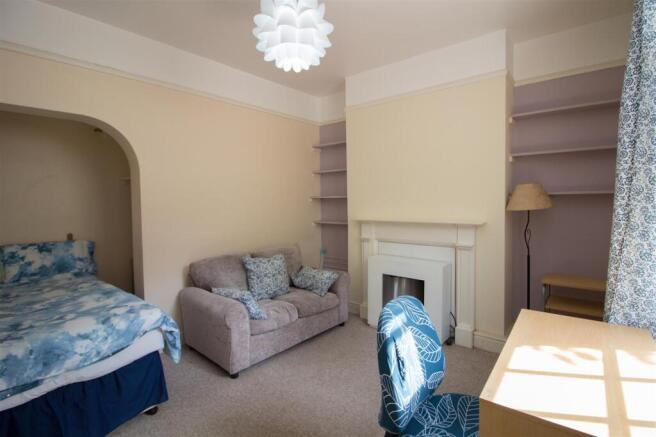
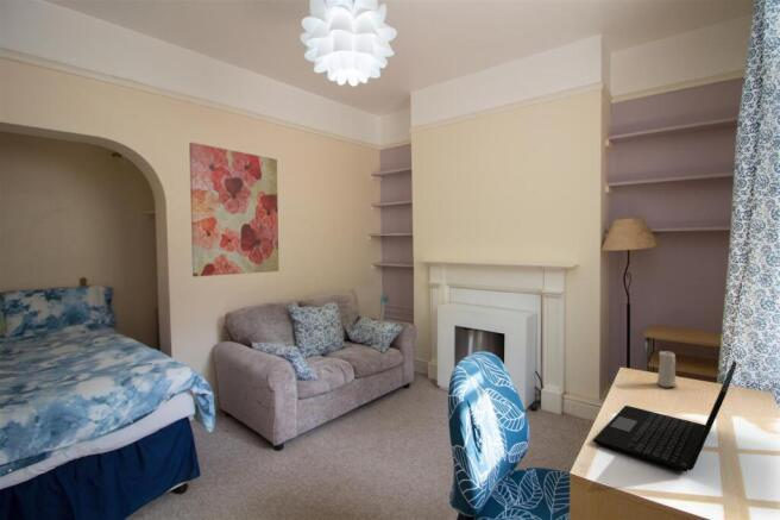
+ candle (666, 366)
+ laptop (662, 414)
+ wall art (238, 213)
